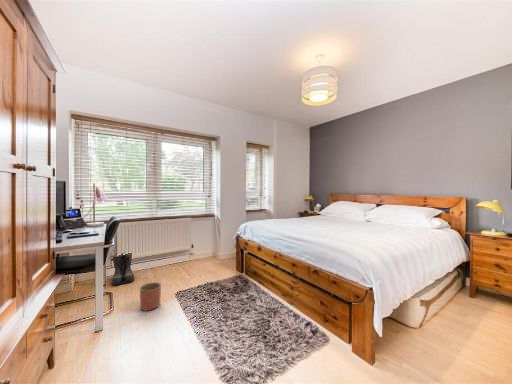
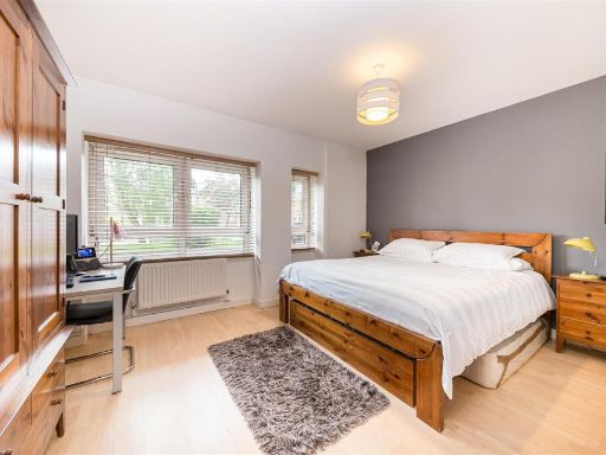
- boots (122, 267)
- planter (150, 296)
